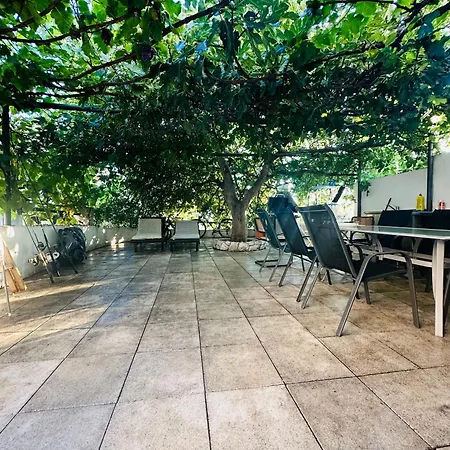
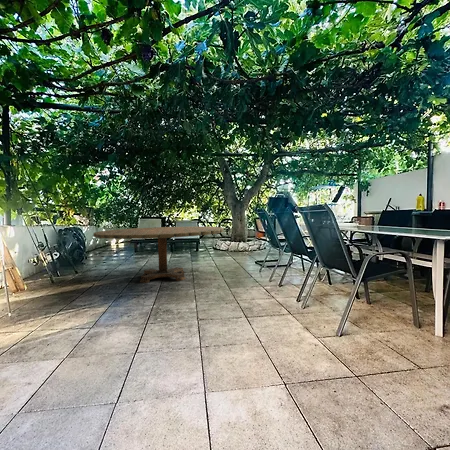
+ dining table (162, 253)
